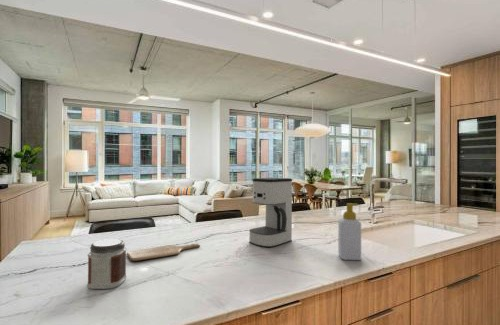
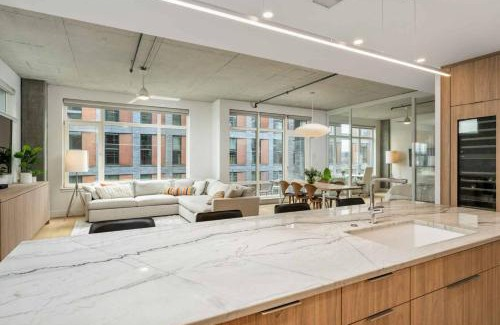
- jar (107, 262)
- coffee maker (271, 210)
- soap bottle (349, 230)
- cutting board (166, 250)
